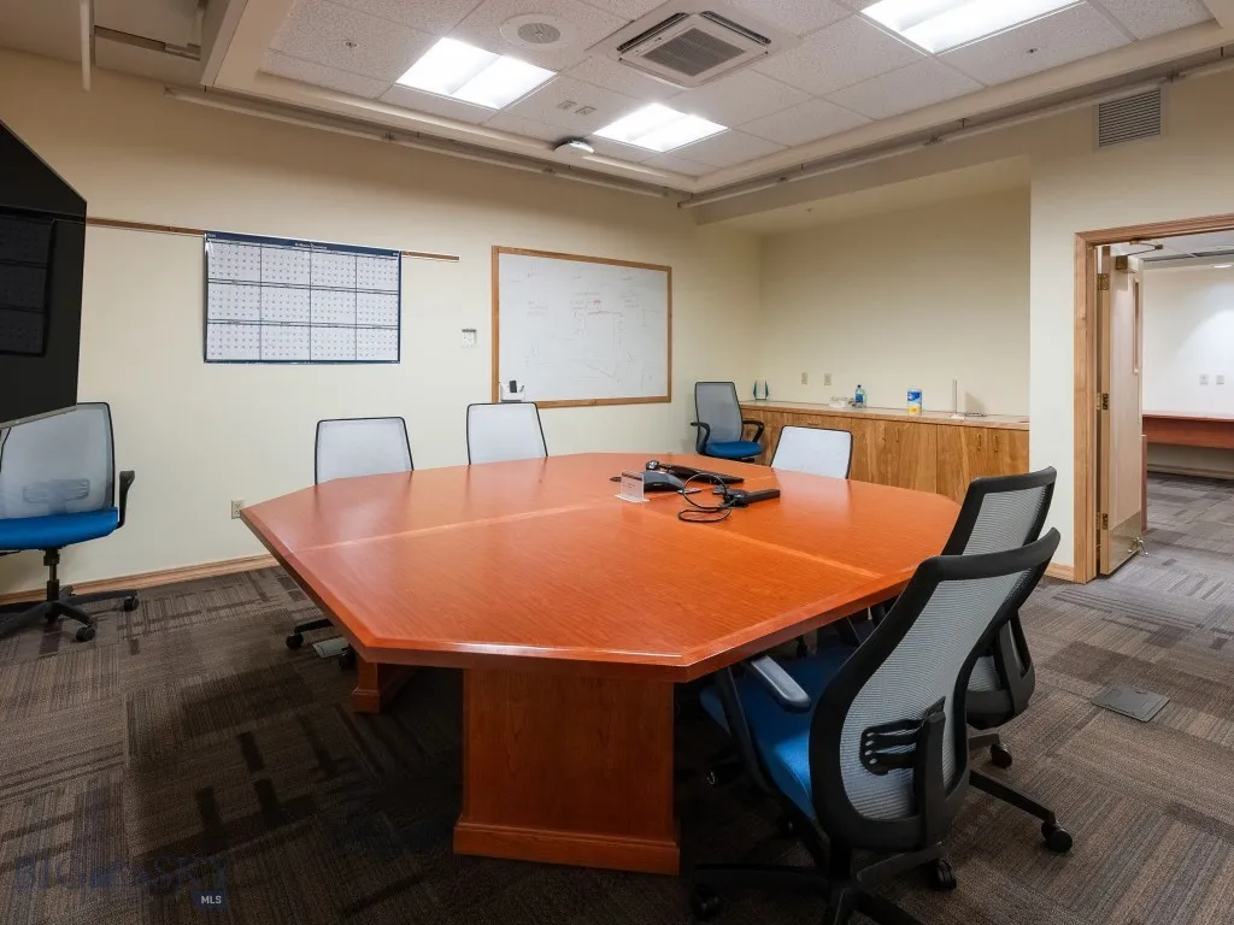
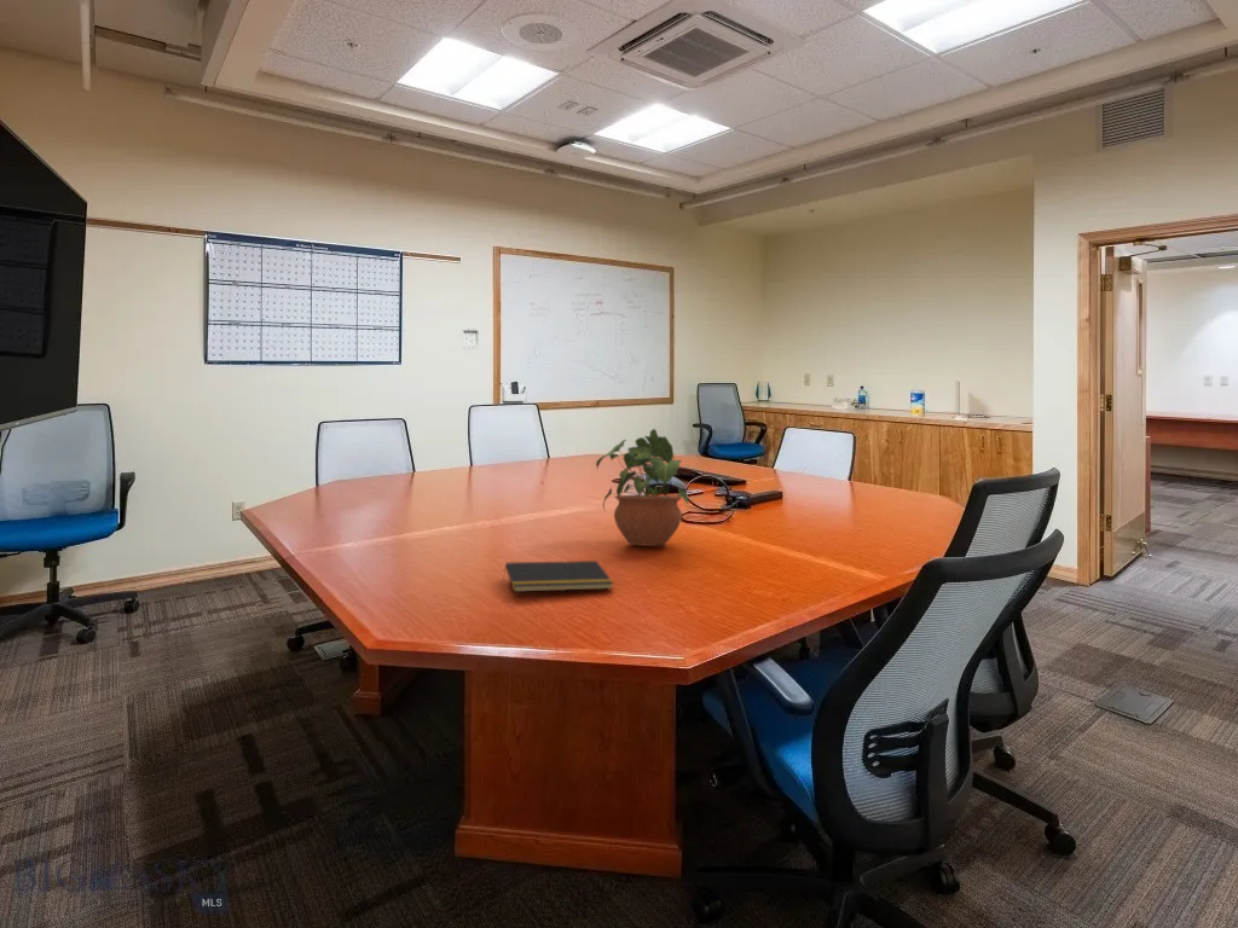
+ notepad (557, 575)
+ potted plant (648, 483)
